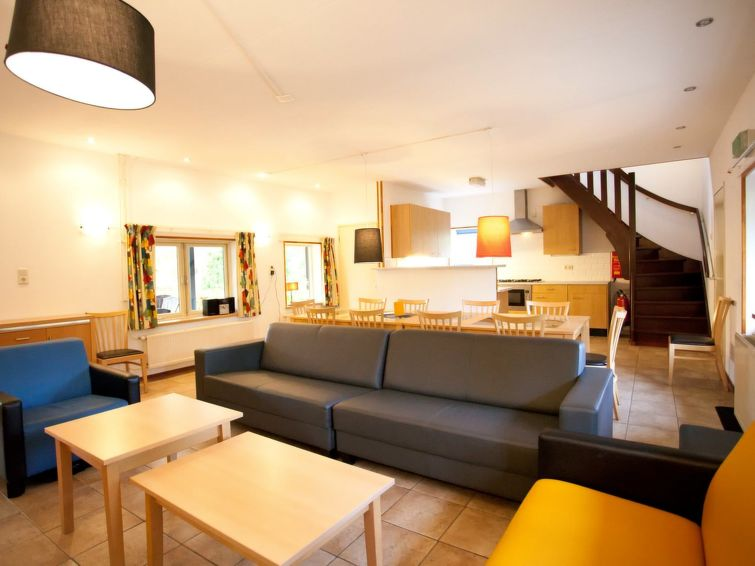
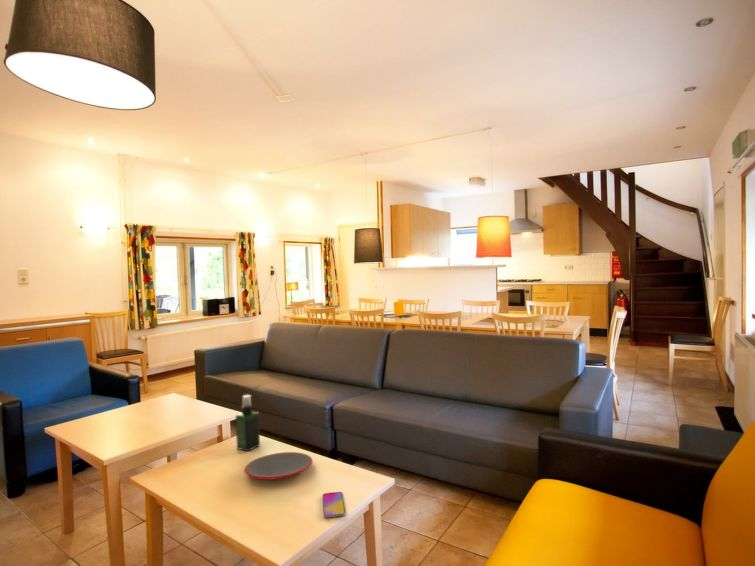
+ spray bottle (247, 421)
+ smartphone (333, 503)
+ plate (279, 466)
